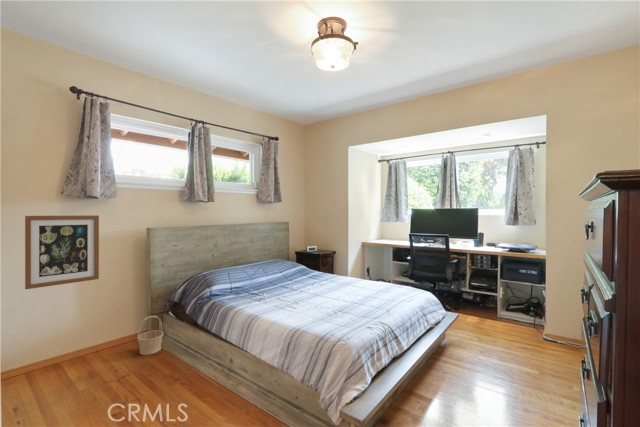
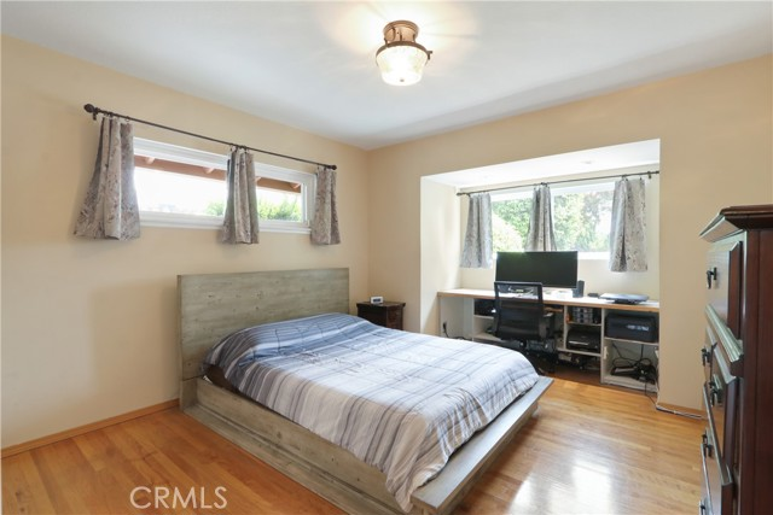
- basket (150, 333)
- wall art (64, 249)
